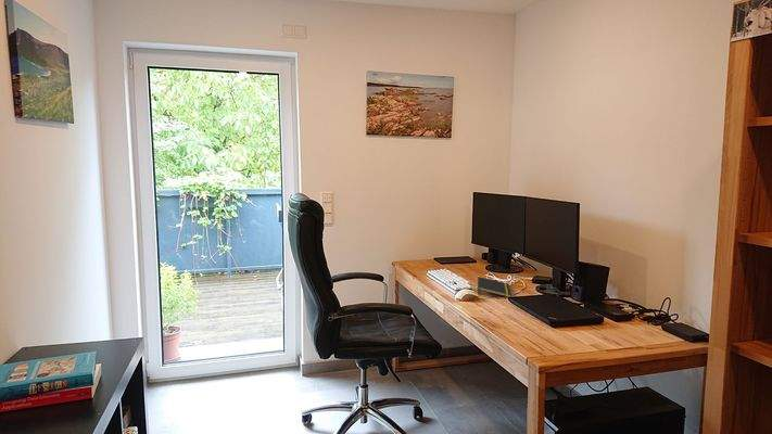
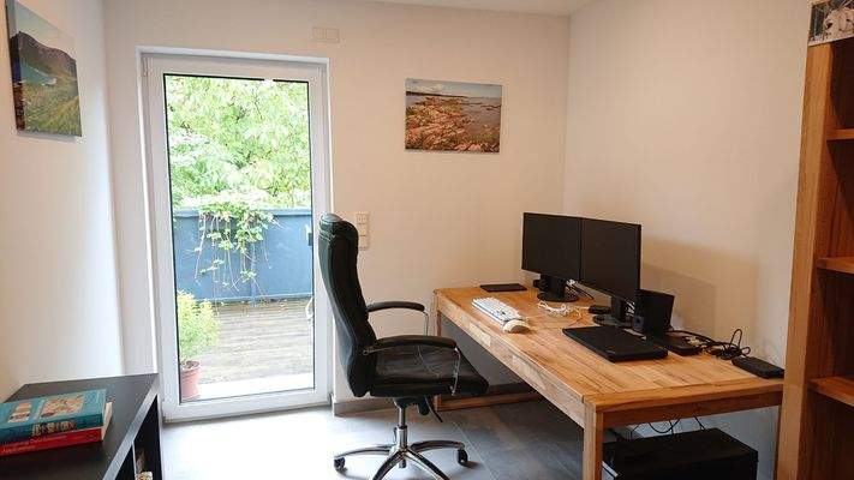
- notepad (493, 286)
